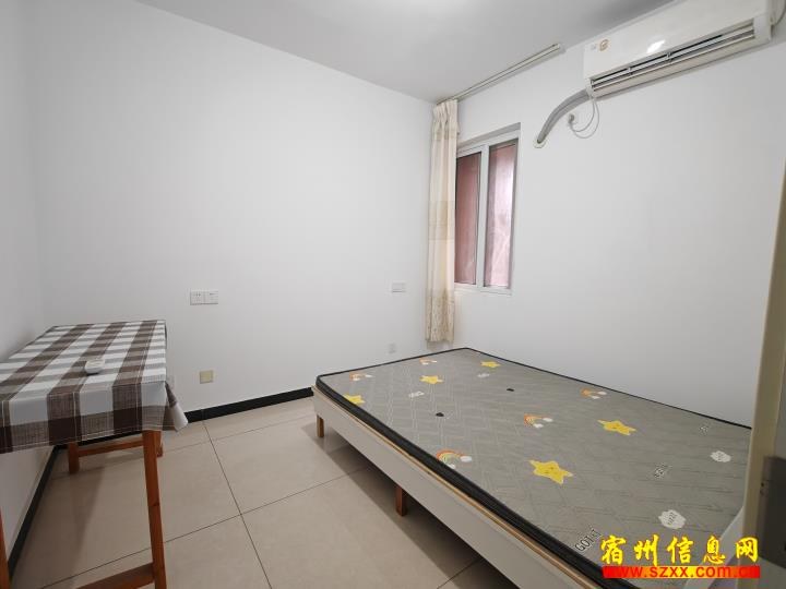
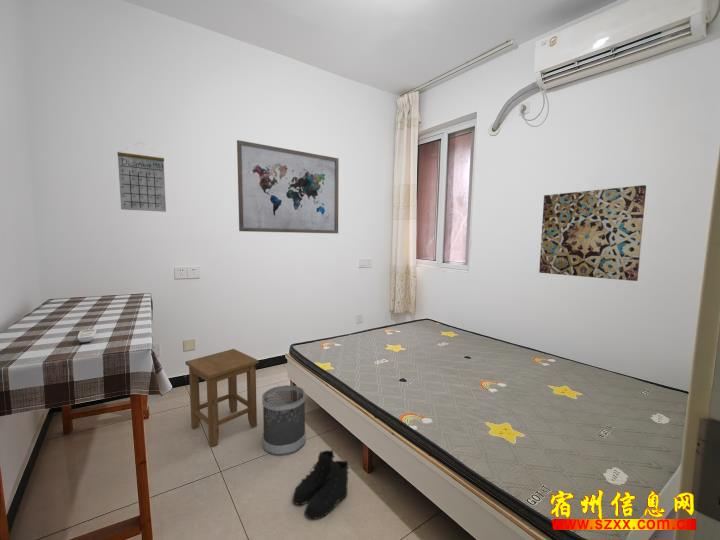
+ wall art (292, 191)
+ wall art (586, 234)
+ stool (223, 396)
+ wastebasket (284, 418)
+ calendar (142, 176)
+ boots (321, 479)
